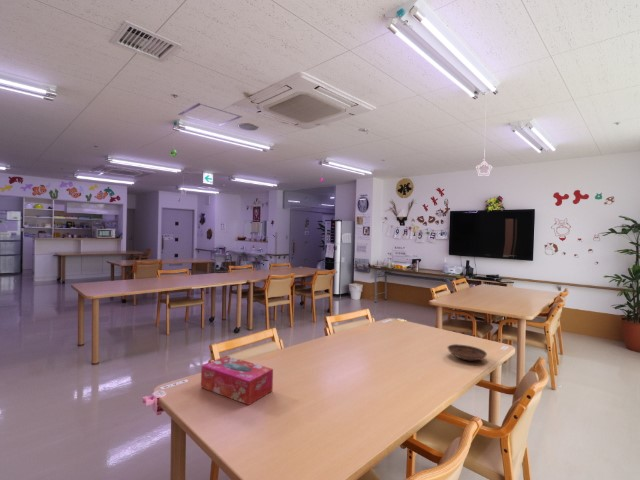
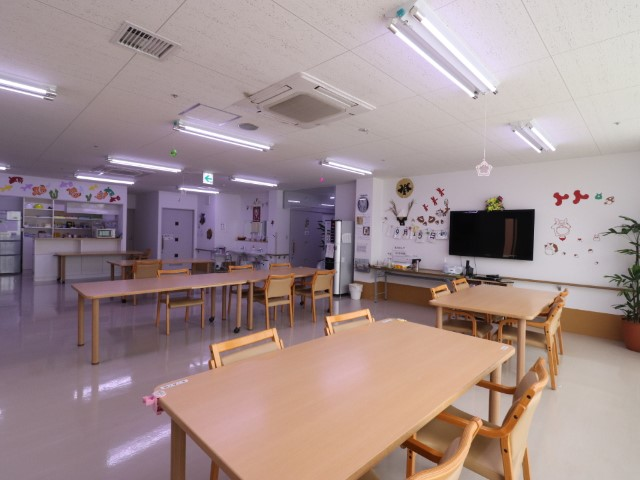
- bowl (466, 353)
- tissue box (236, 378)
